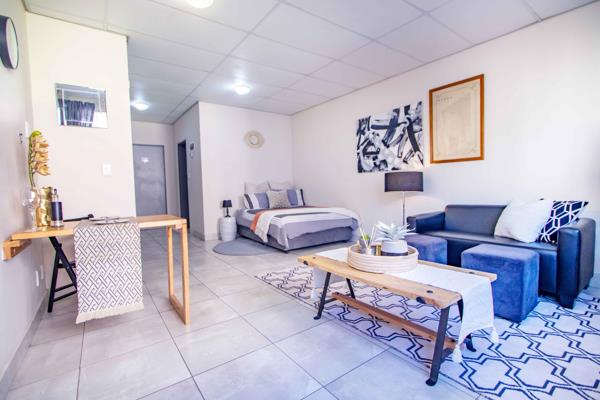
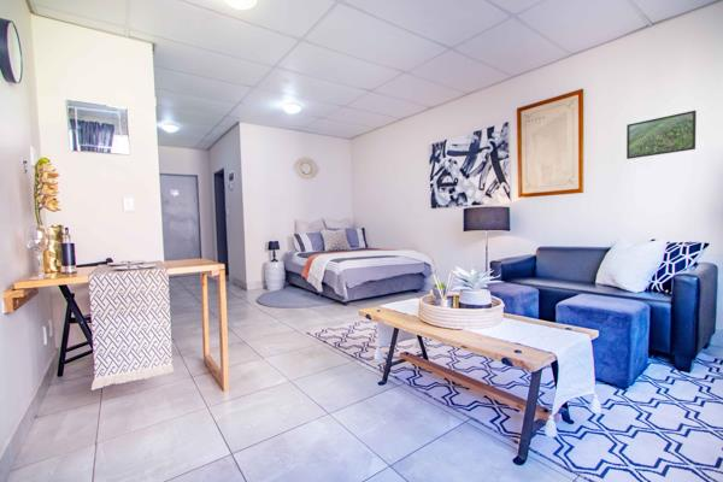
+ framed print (659, 136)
